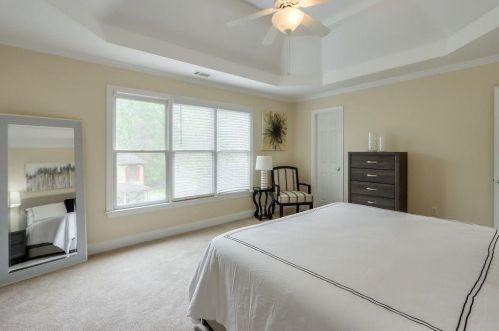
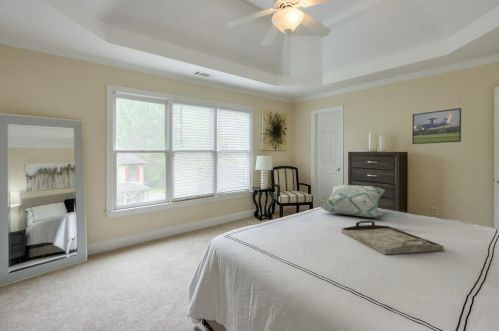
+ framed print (435, 127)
+ decorative pillow (353, 199)
+ serving tray (386, 234)
